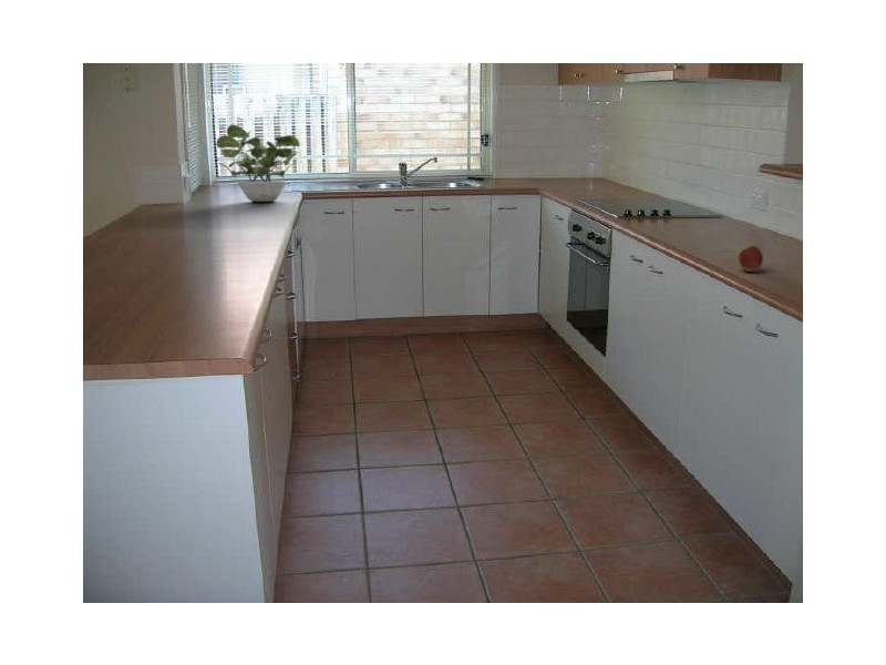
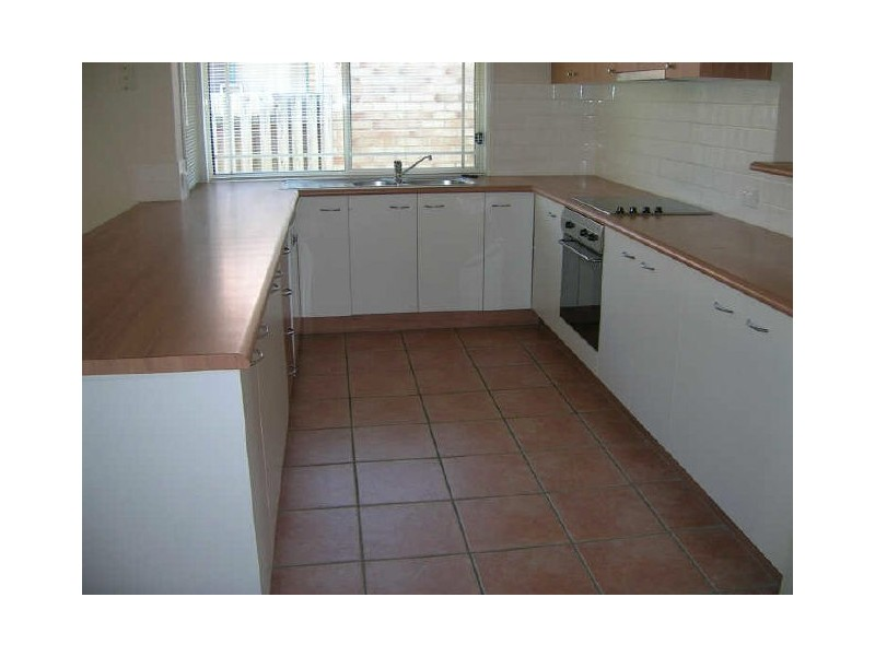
- apple (750, 258)
- potted plant (257, 163)
